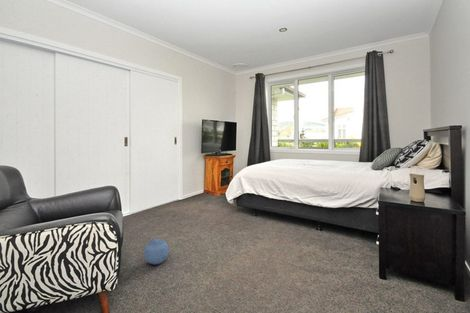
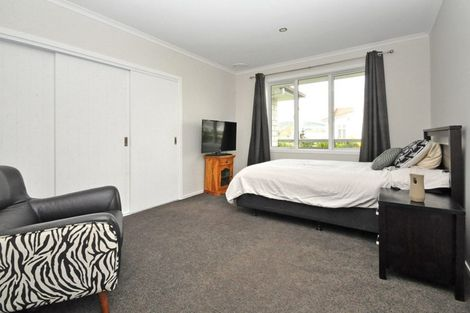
- ball (156, 251)
